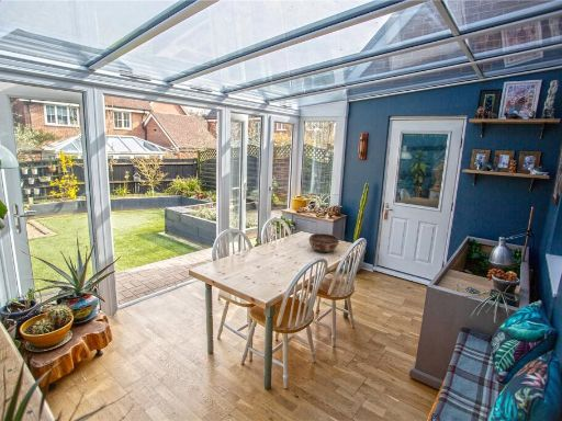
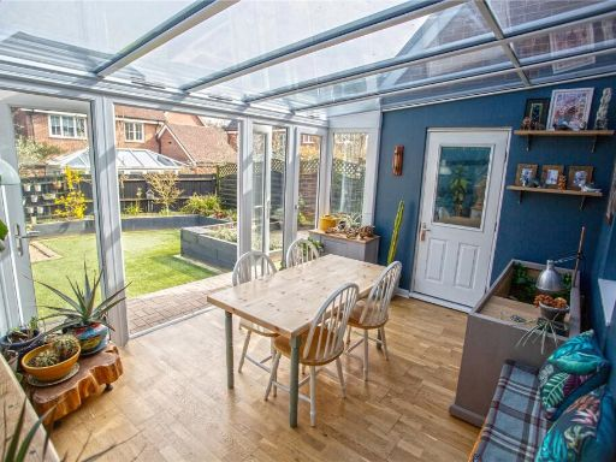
- decorative bowl (323, 243)
